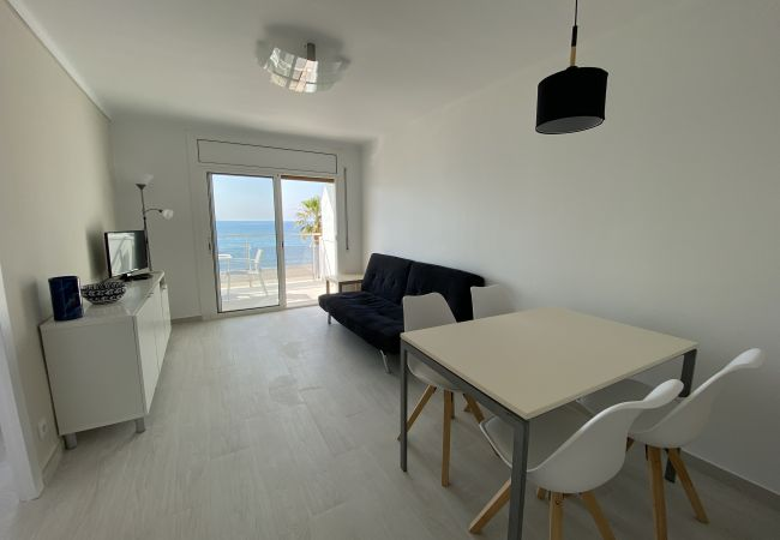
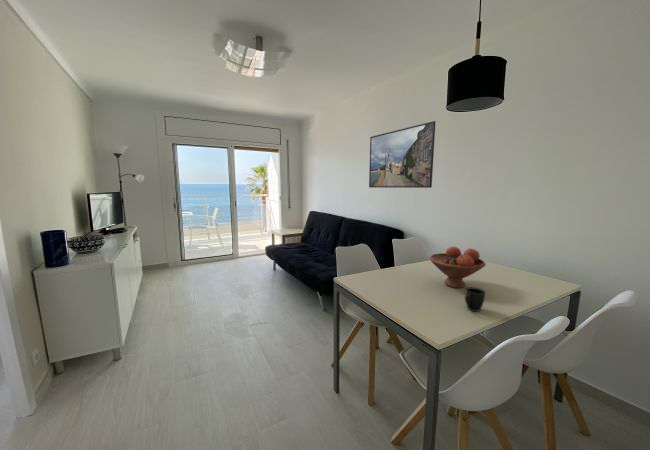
+ fruit bowl (455, 267)
+ mug (472, 300)
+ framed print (397, 159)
